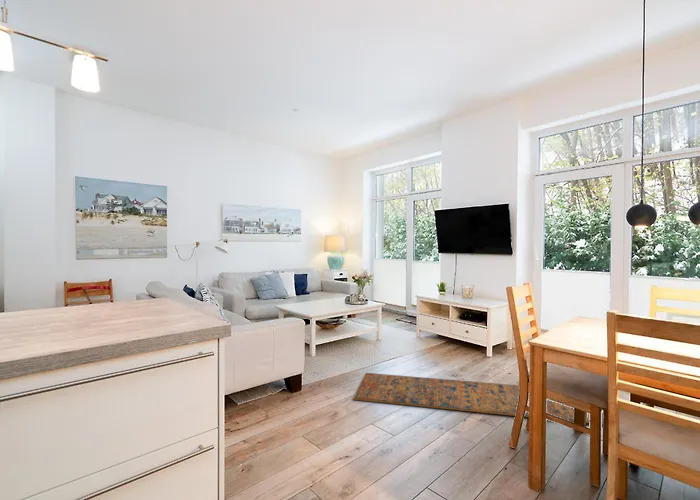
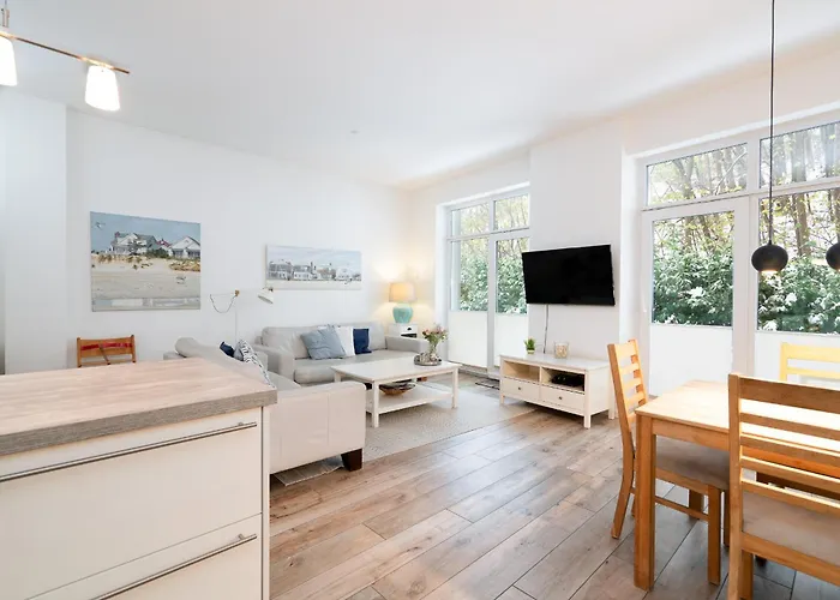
- rug (475, 395)
